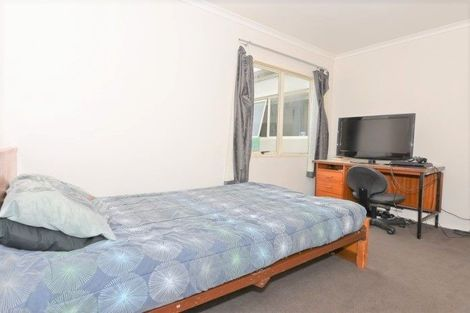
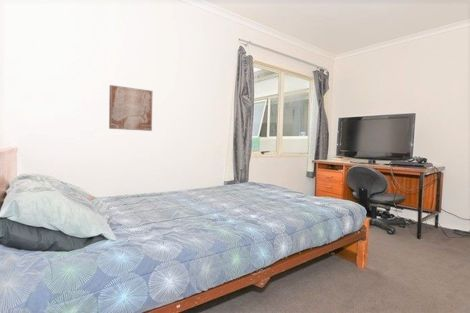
+ wall art (131, 109)
